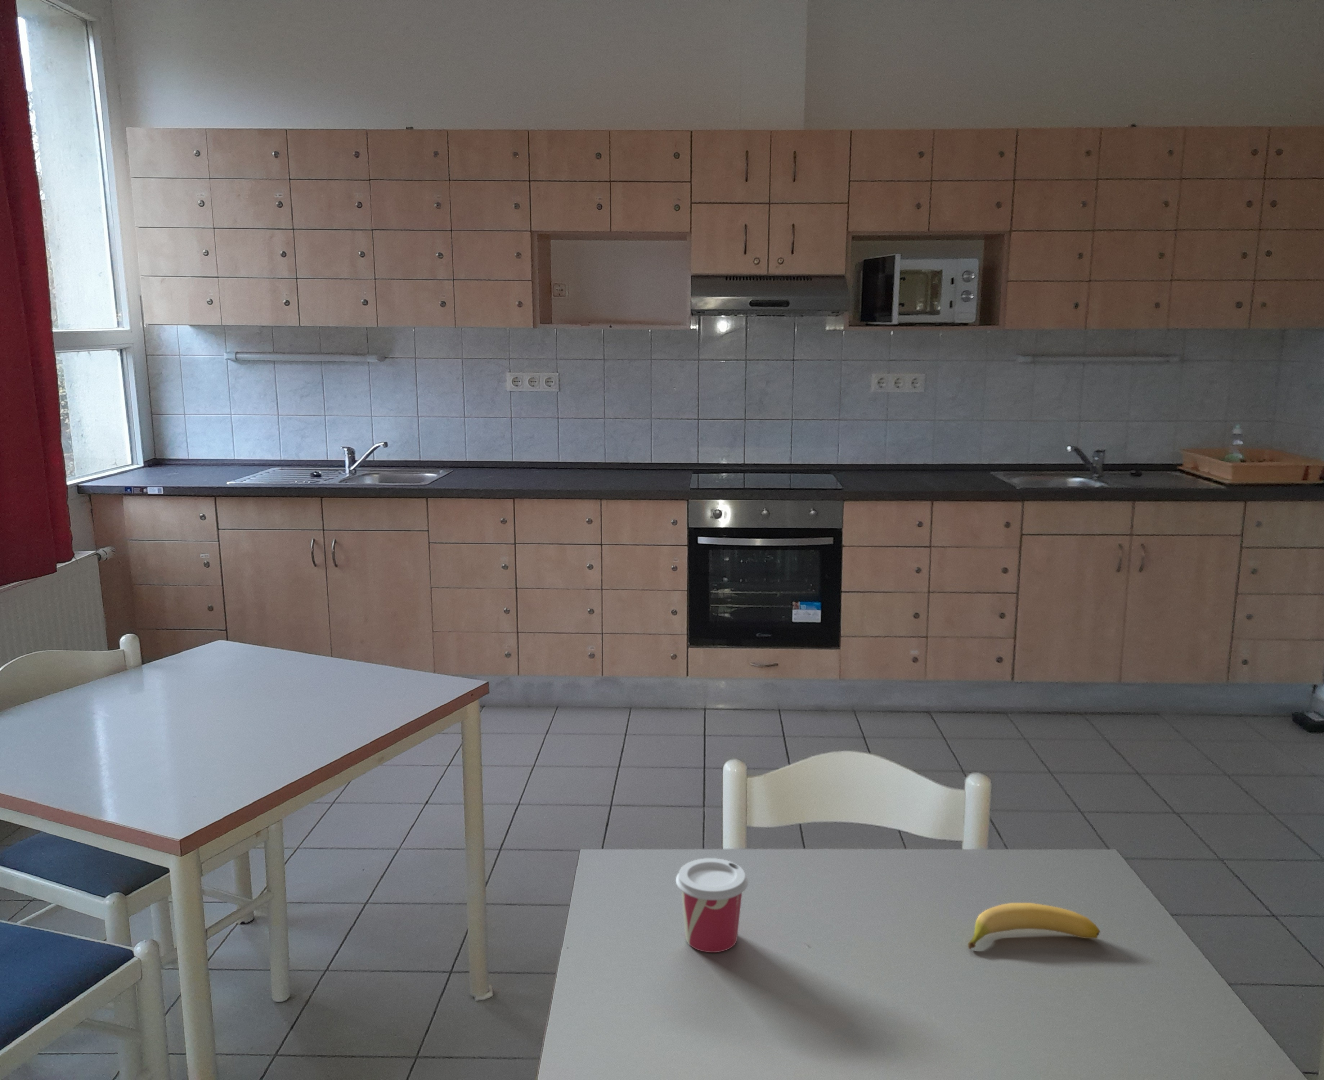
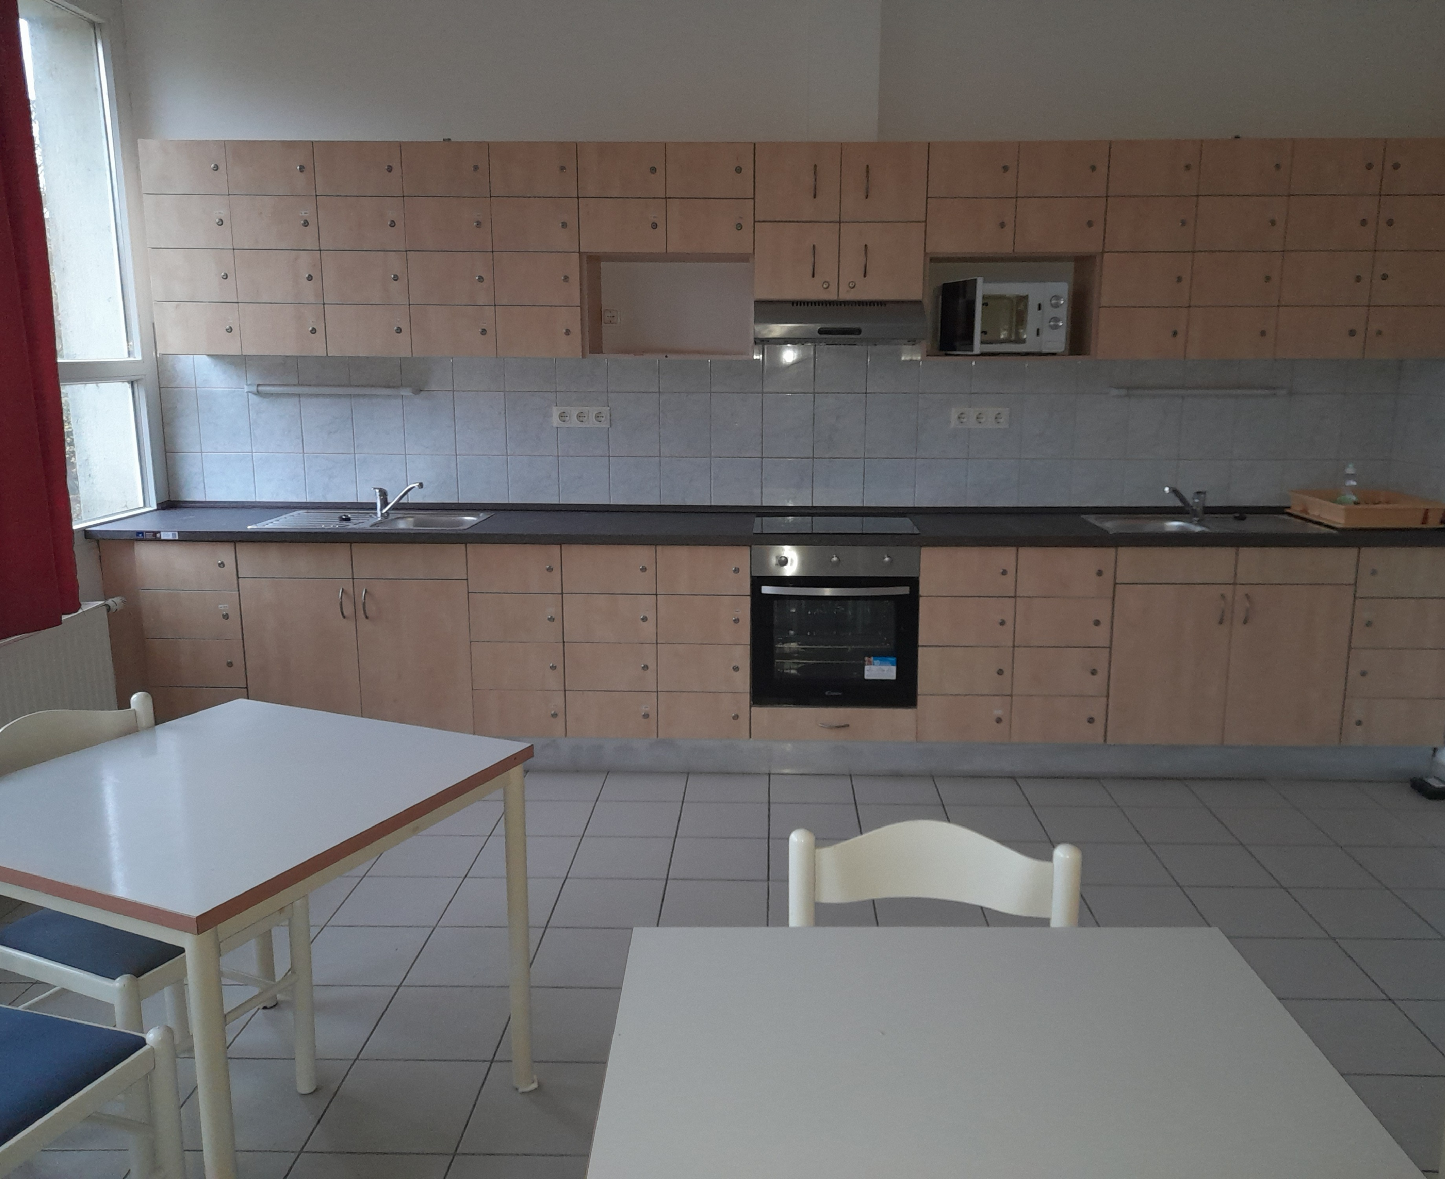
- cup (711, 906)
- banana (1031, 925)
